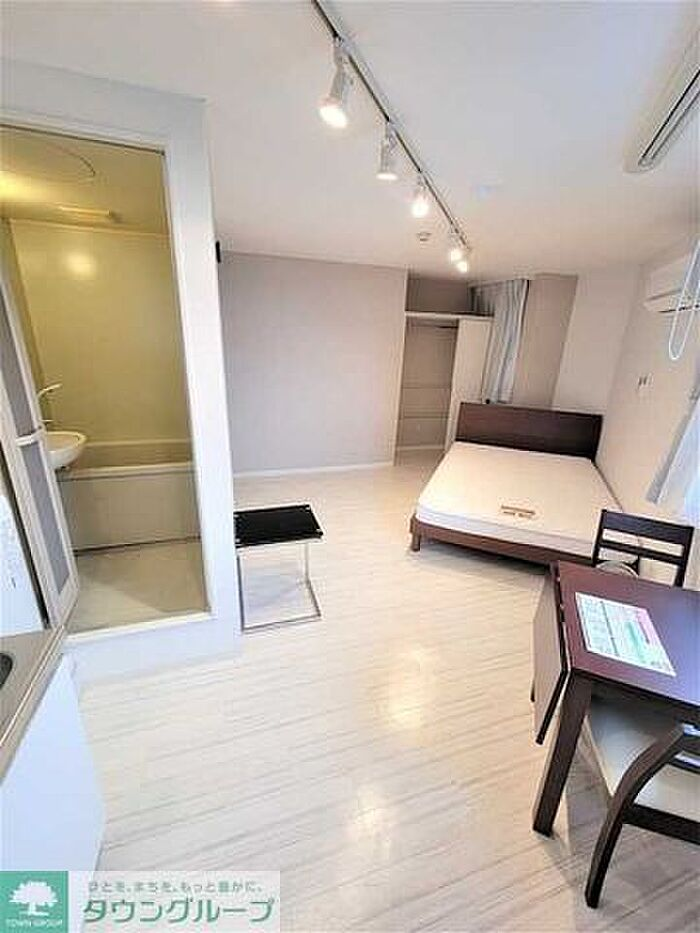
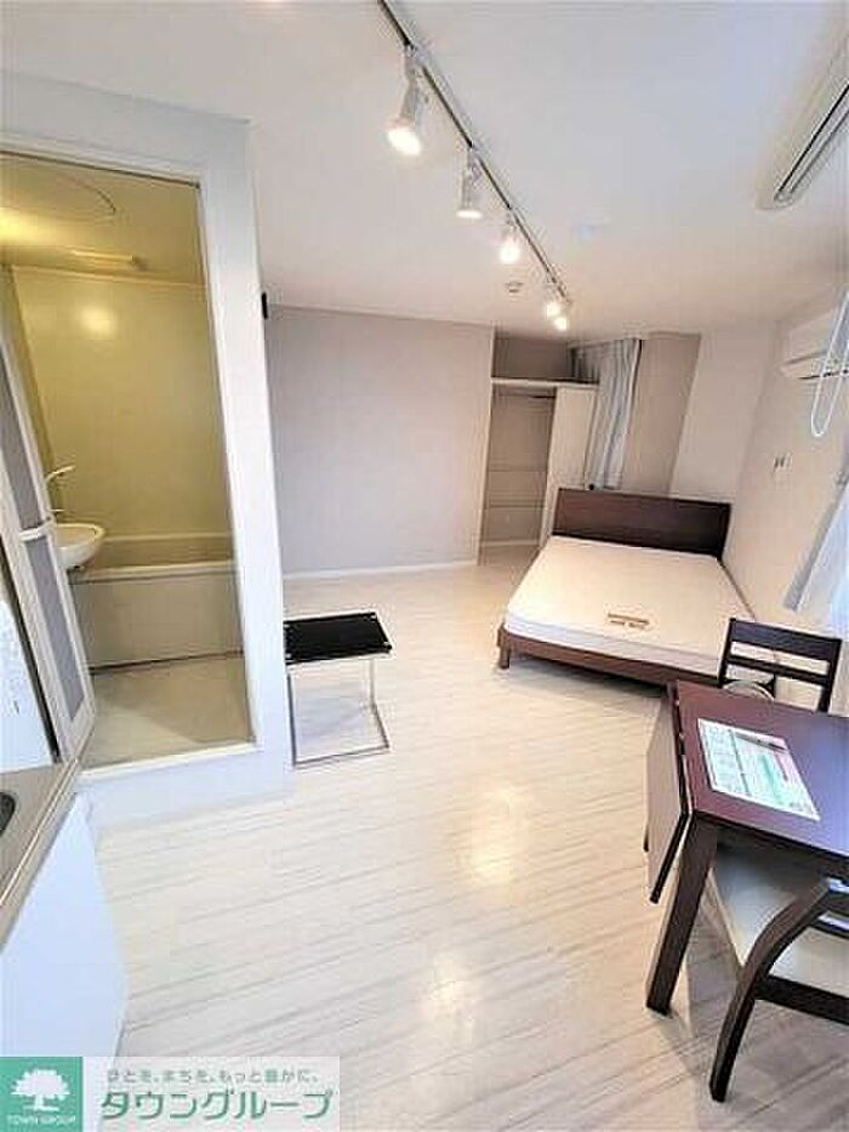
+ pen (763, 741)
